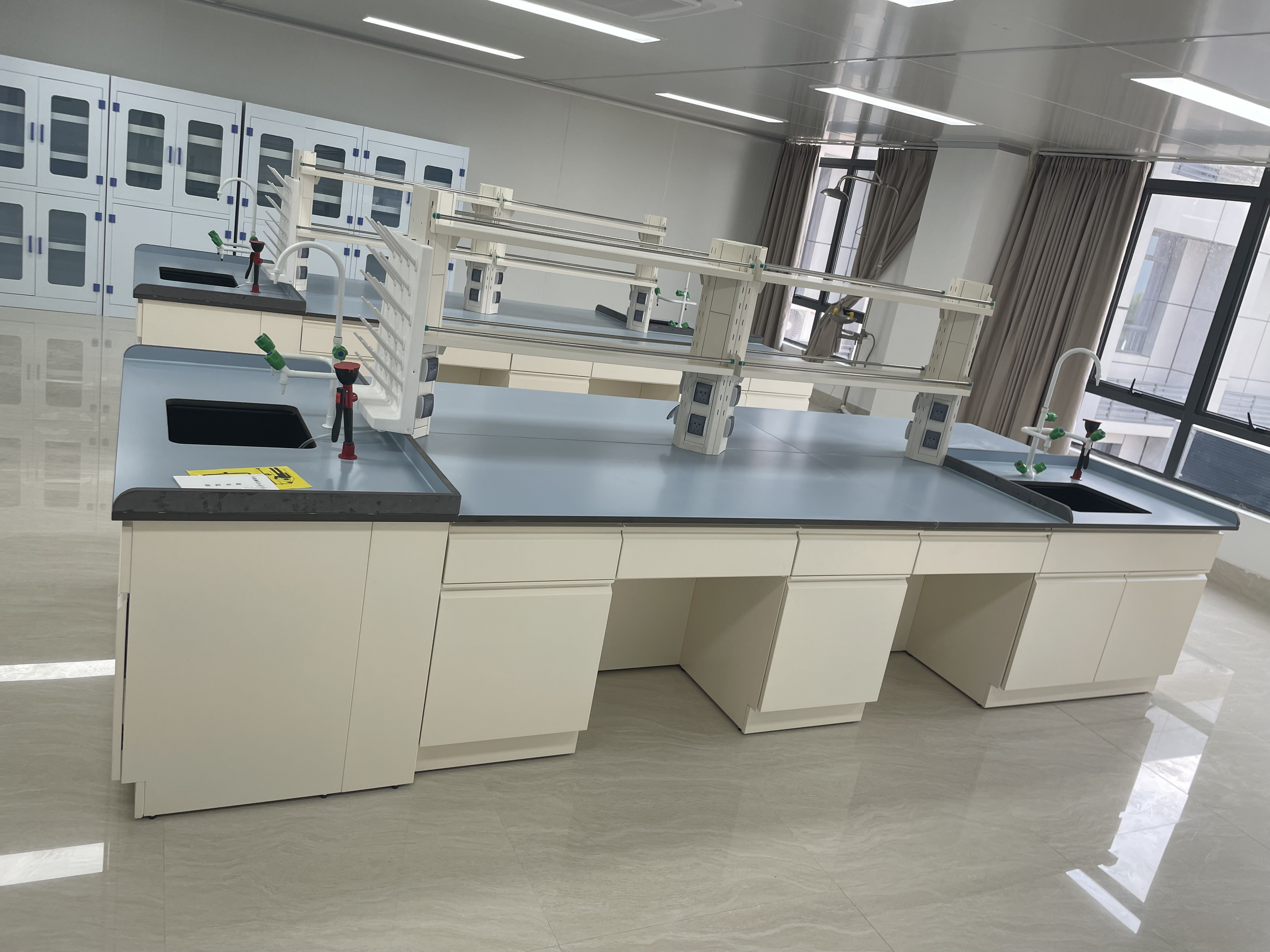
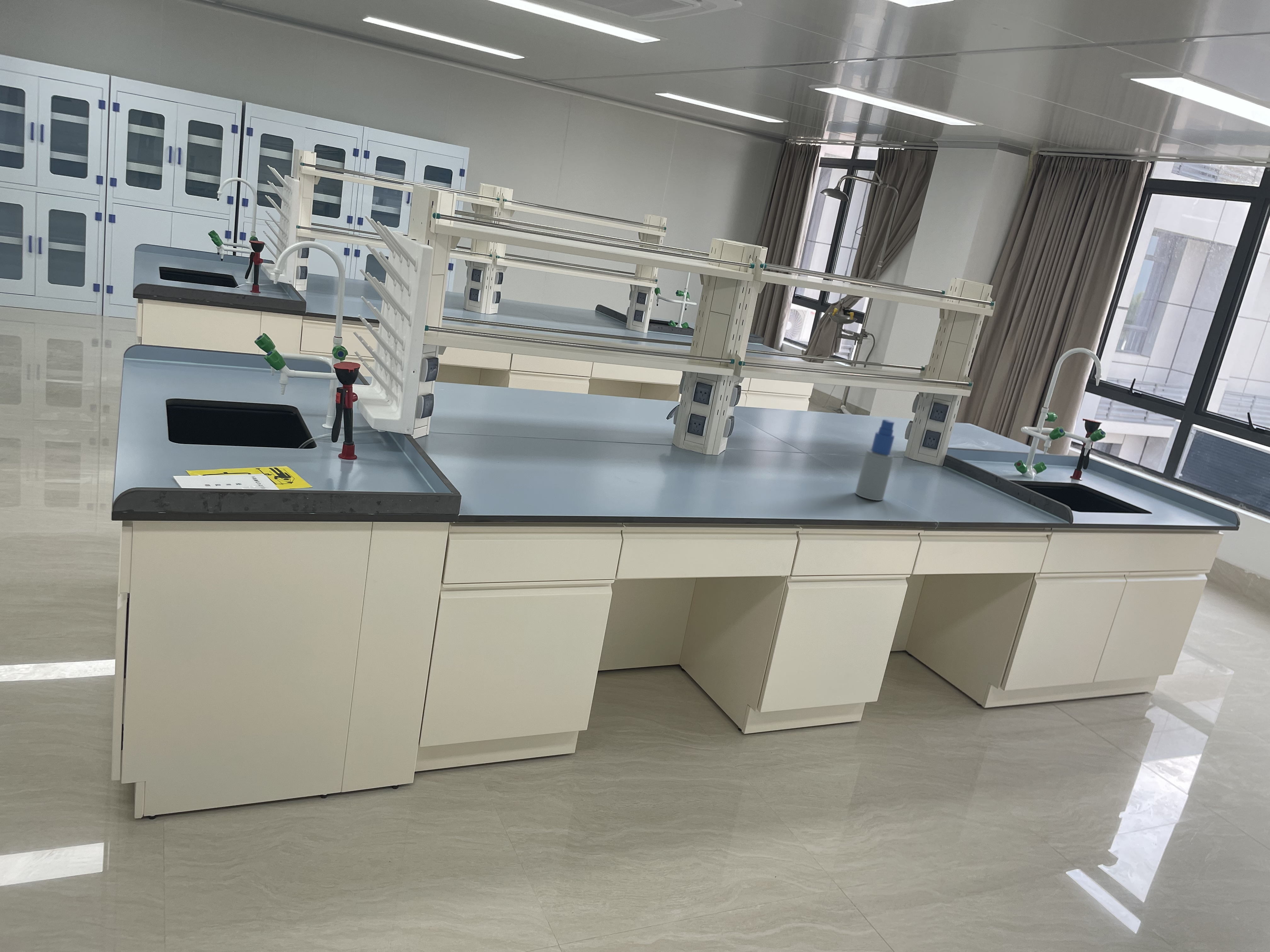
+ spray bottle (878, 459)
